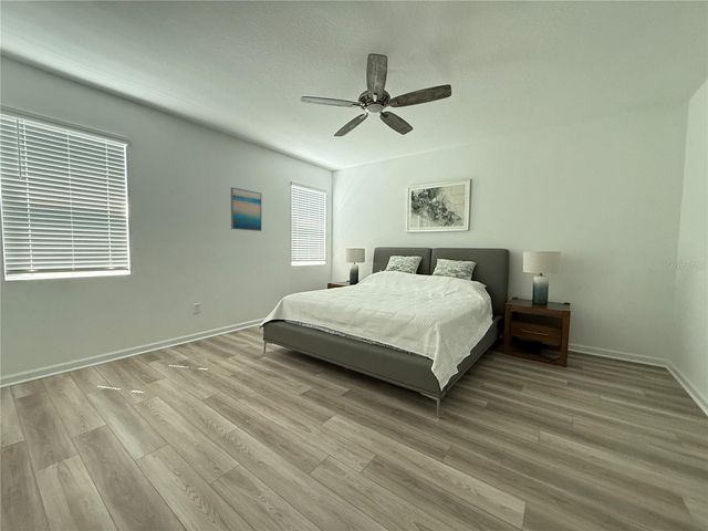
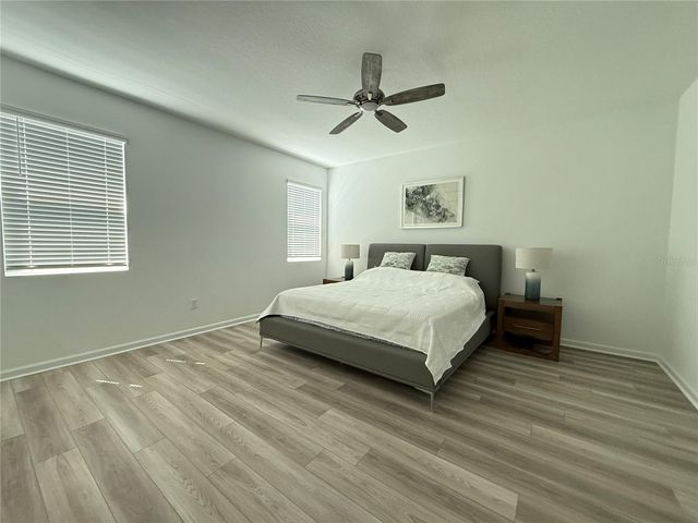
- wall art (247, 210)
